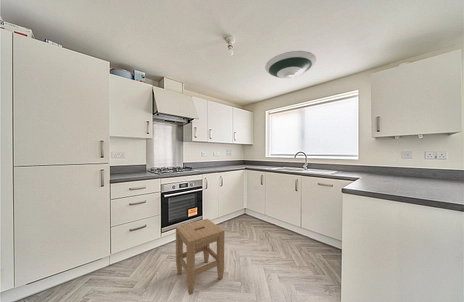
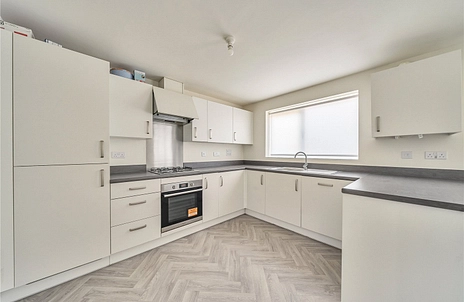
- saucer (289, 70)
- stool (199, 251)
